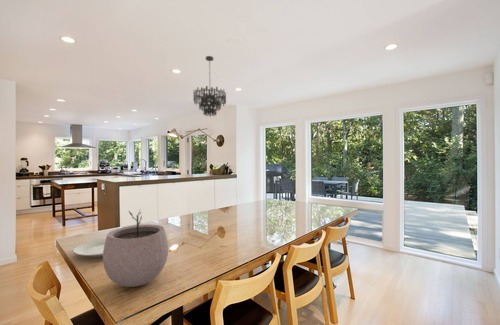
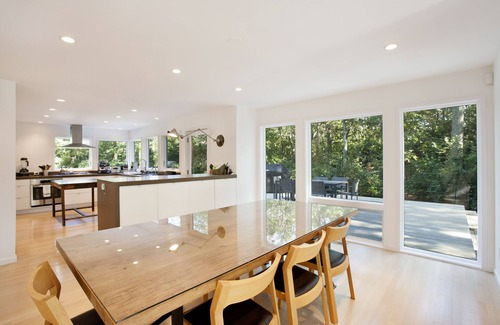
- plant pot (137, 245)
- chinaware (103, 247)
- chandelier (209, 86)
